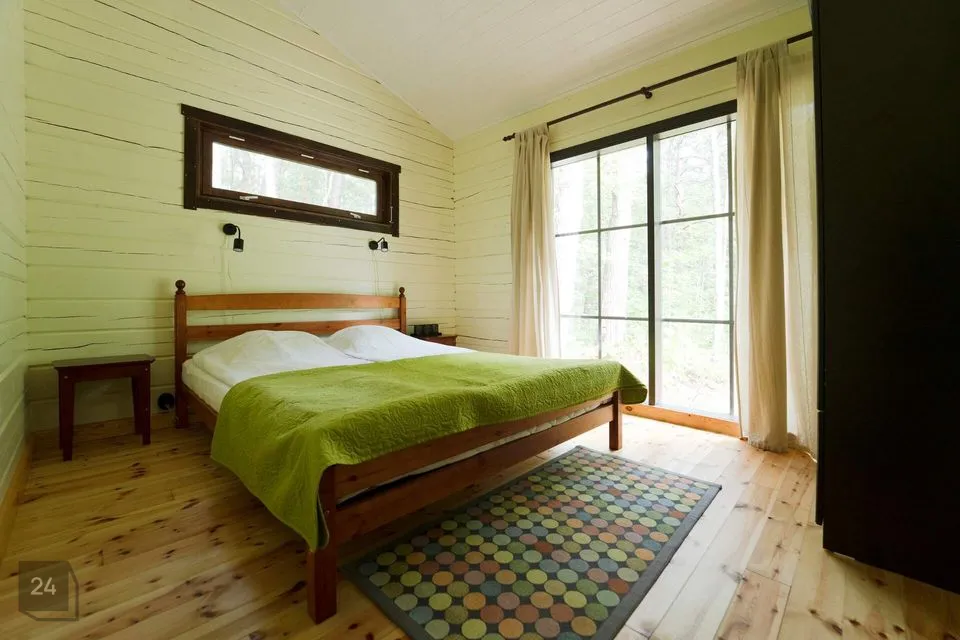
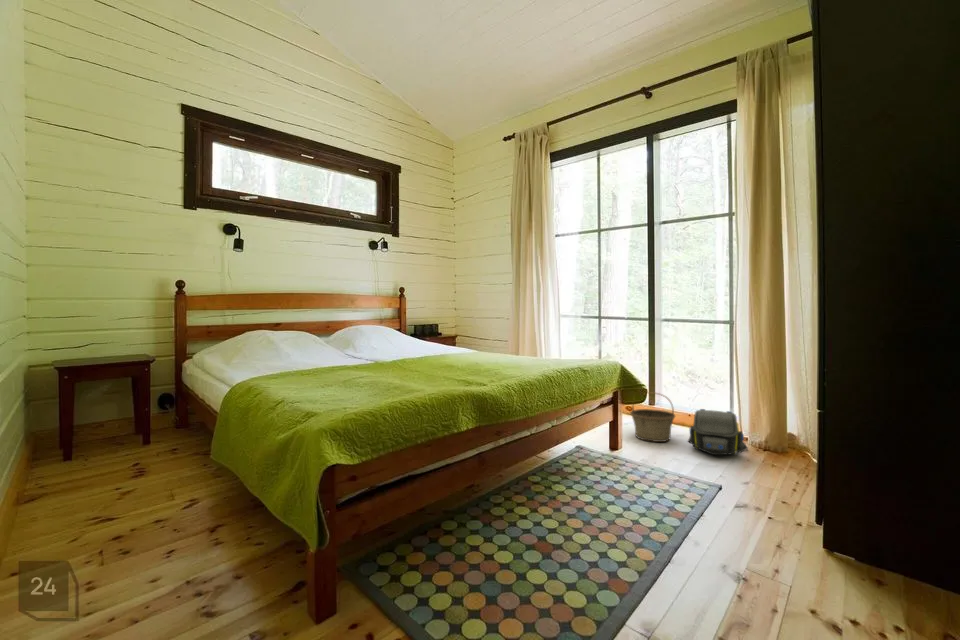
+ basket (652, 415)
+ shoulder bag (715, 430)
